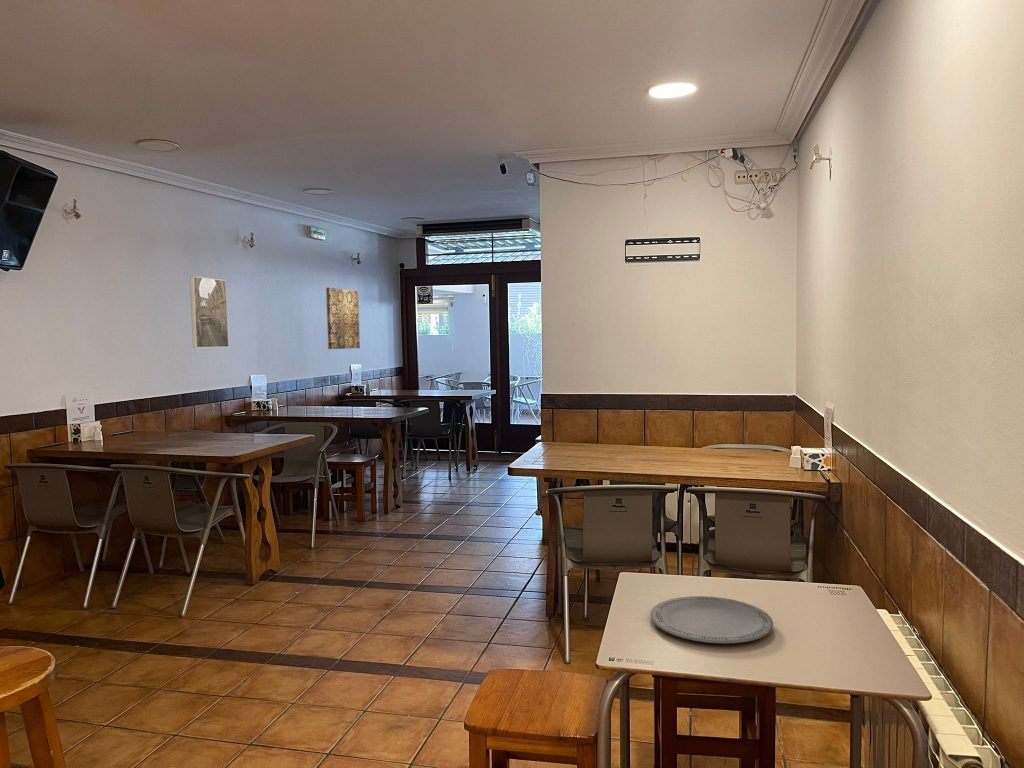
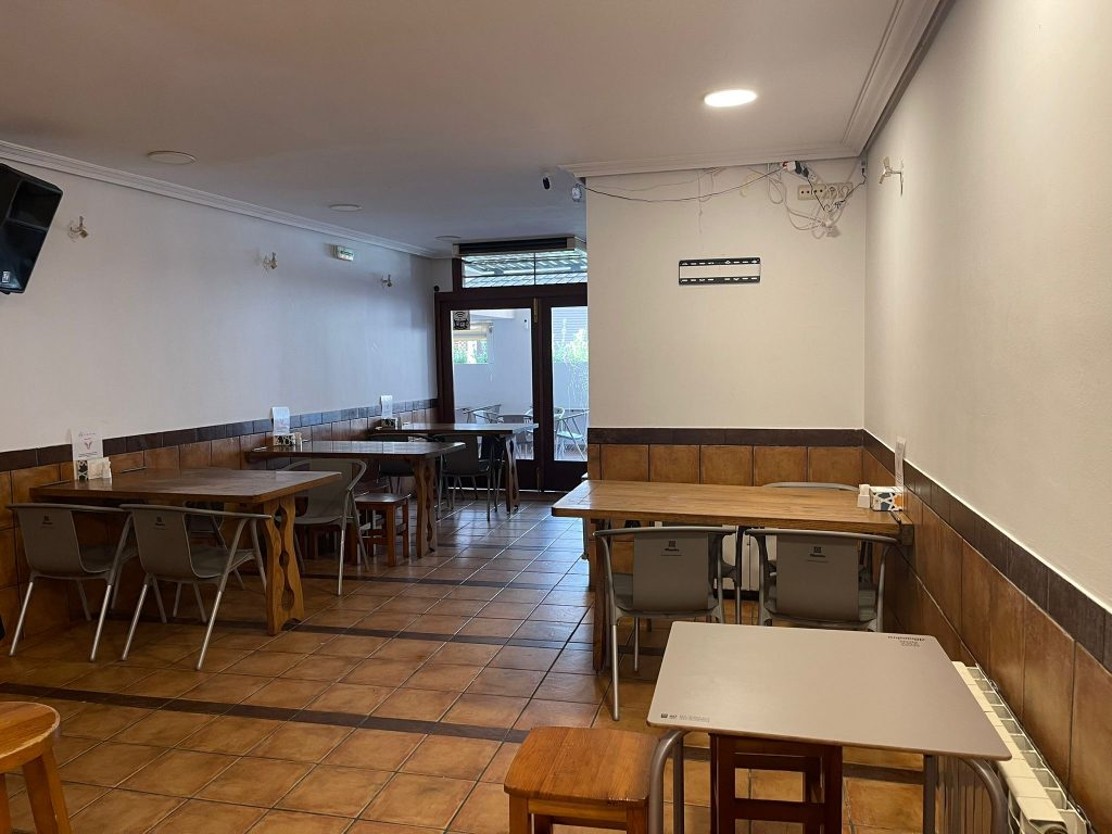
- wall art (343, 319)
- plate (710, 620)
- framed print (209, 313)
